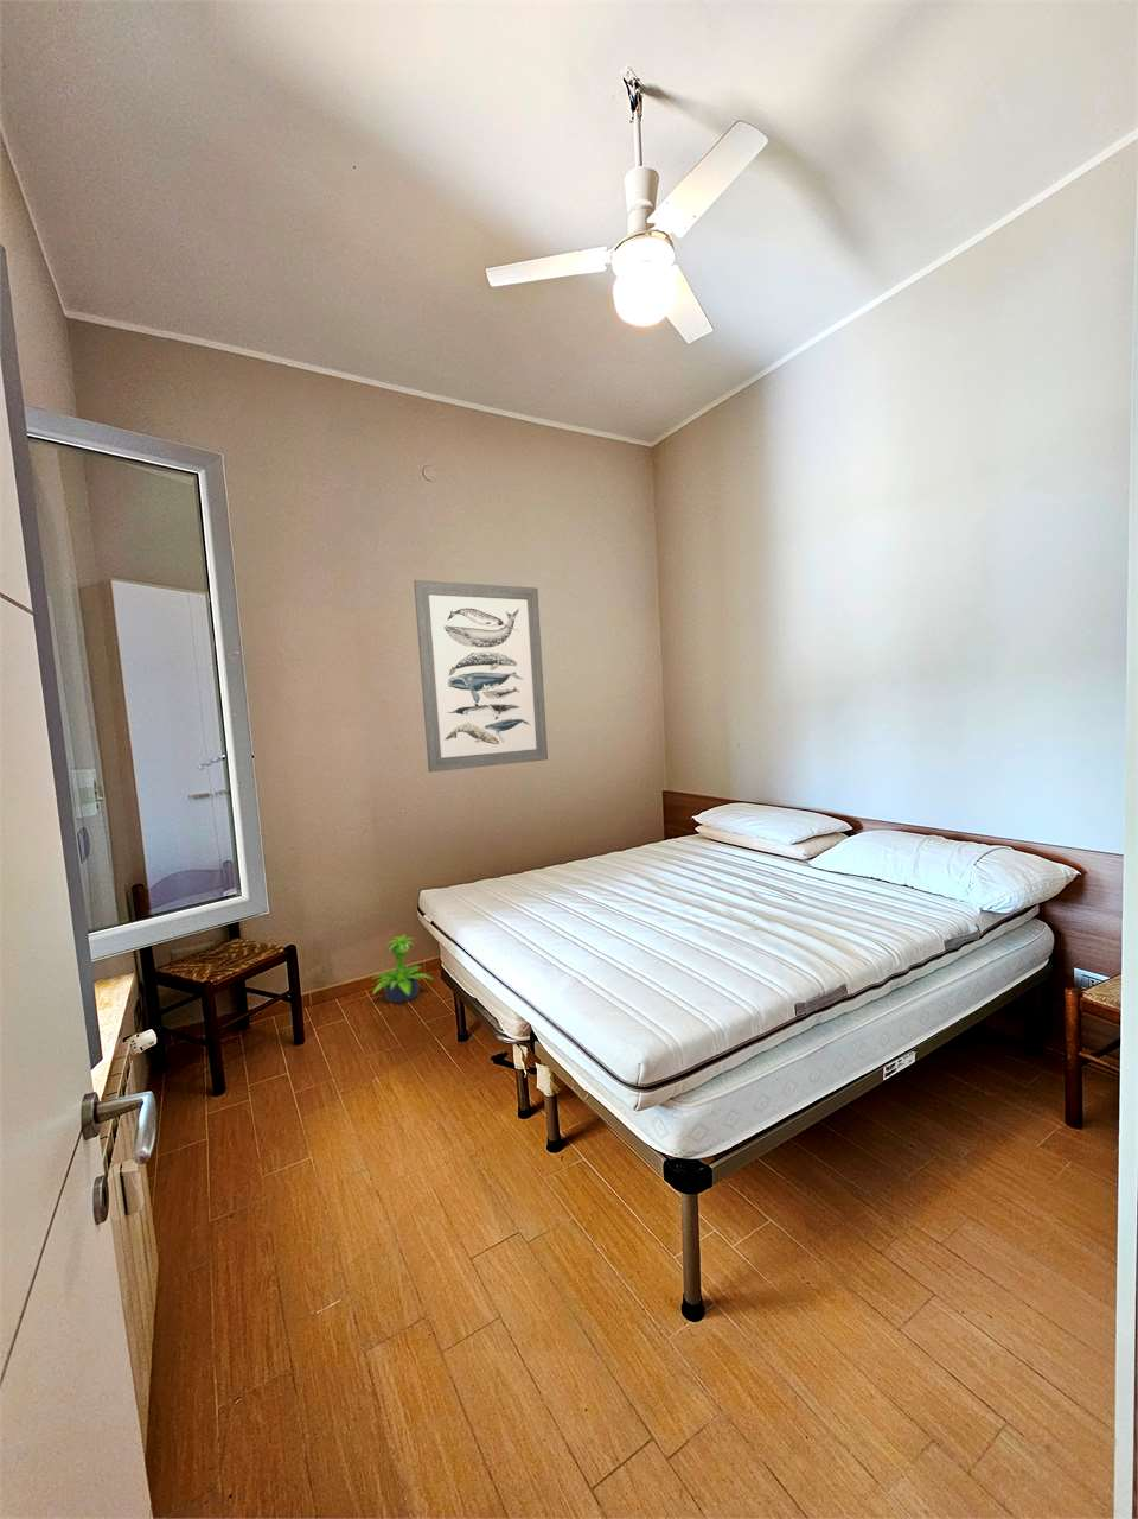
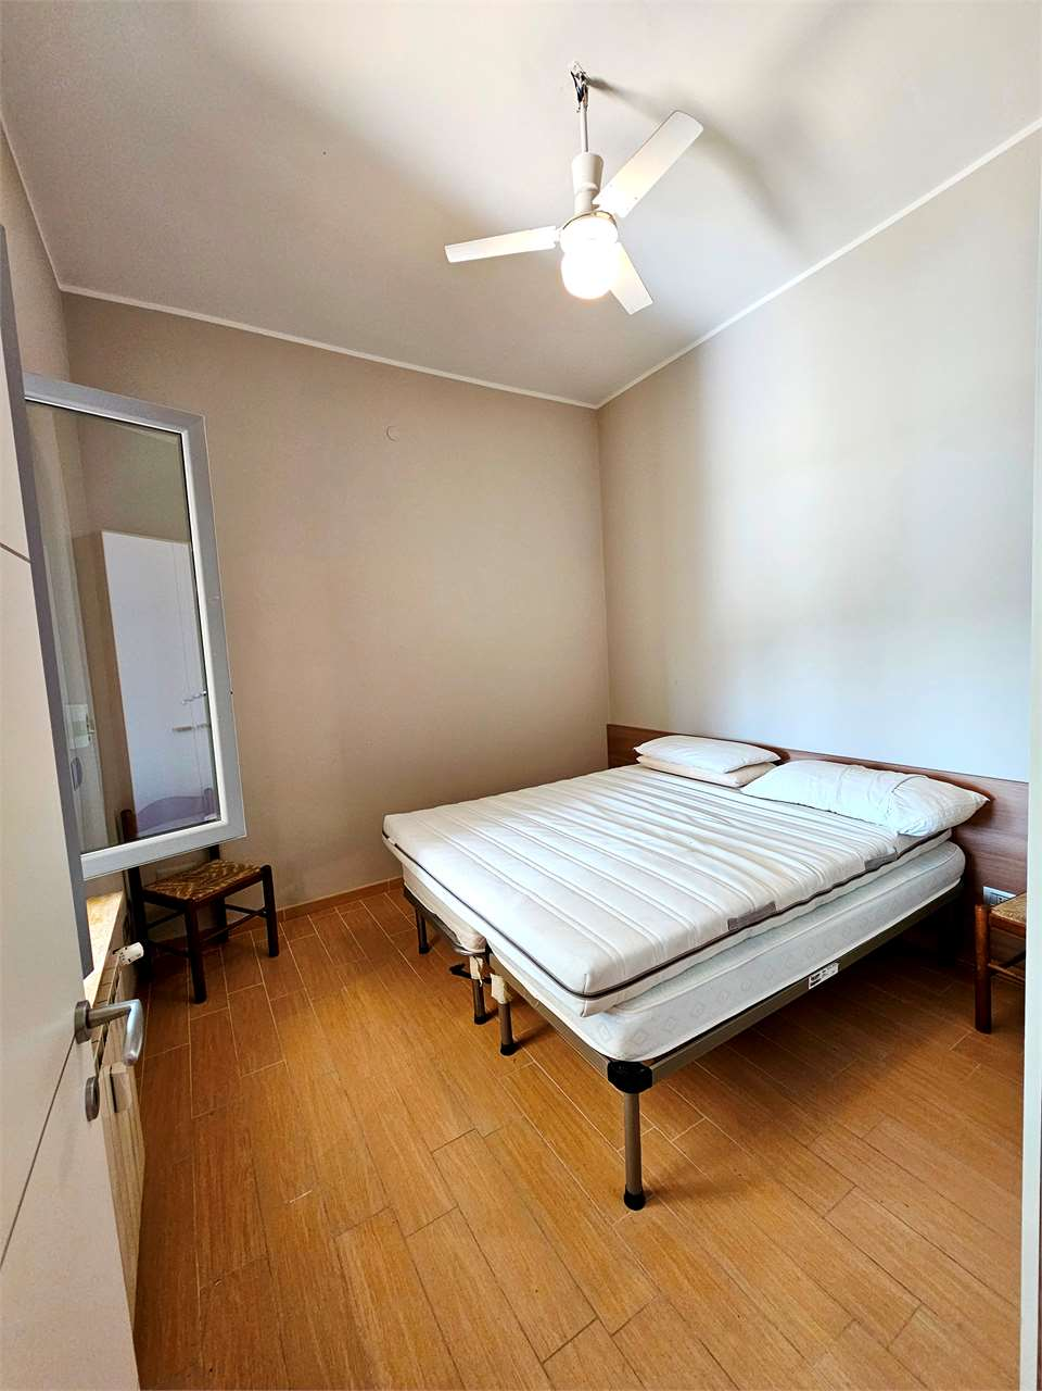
- potted plant (398, 965)
- wall art (485, 676)
